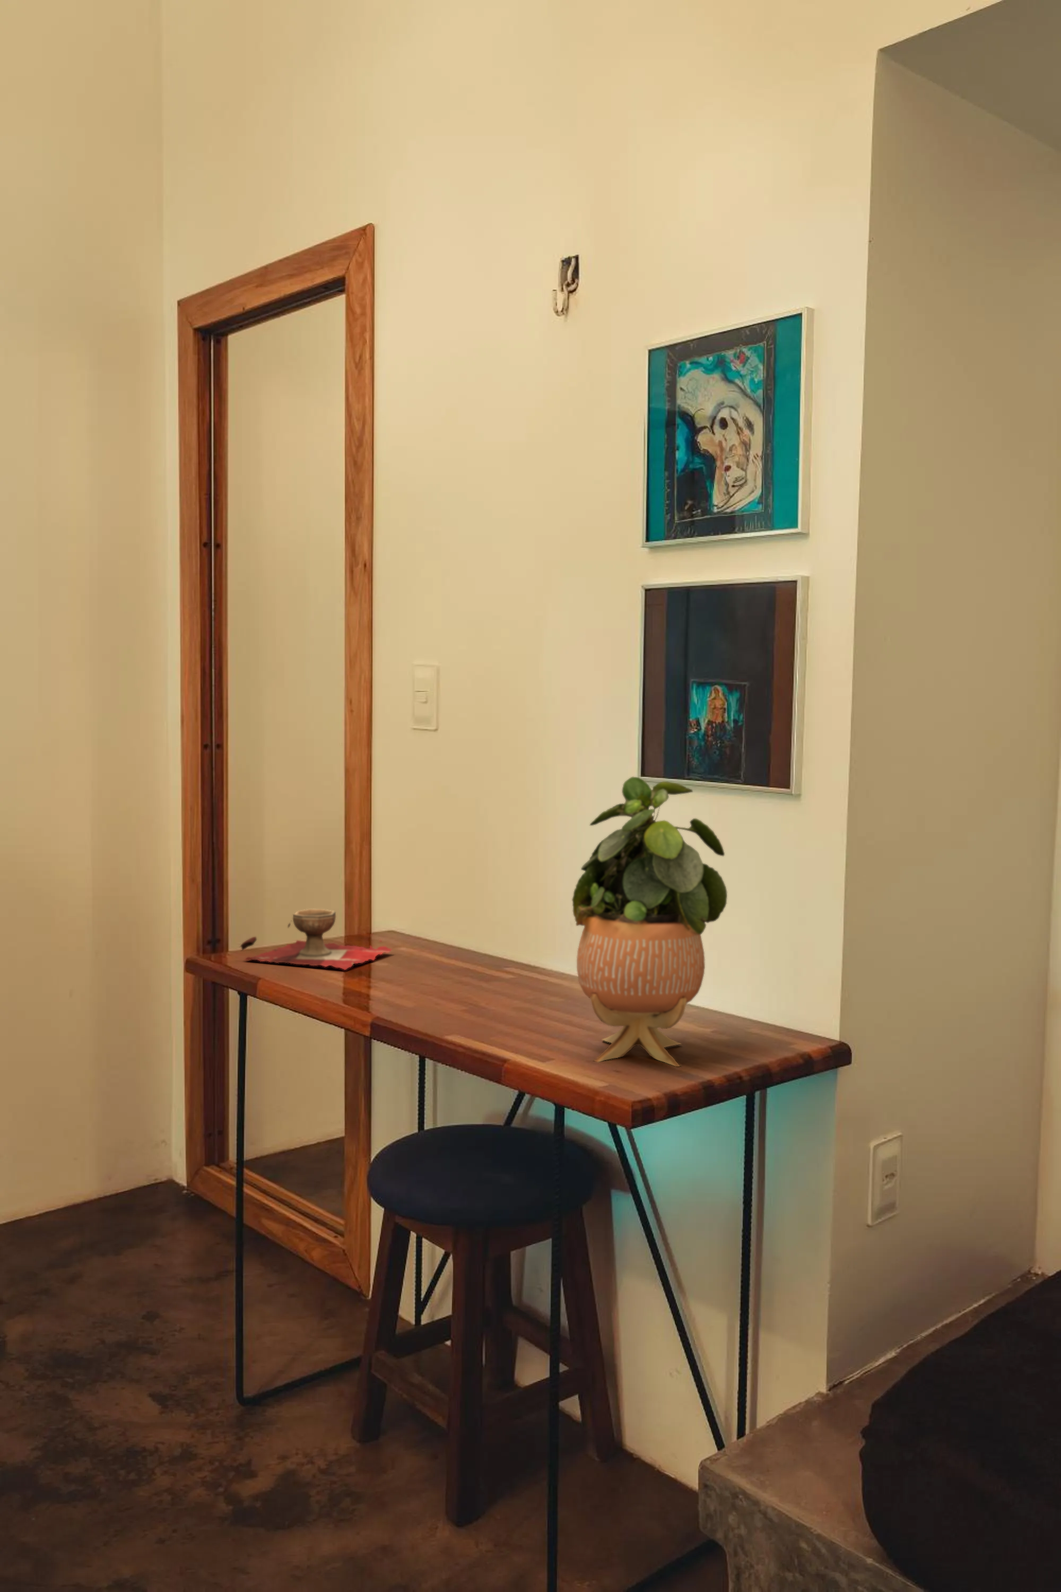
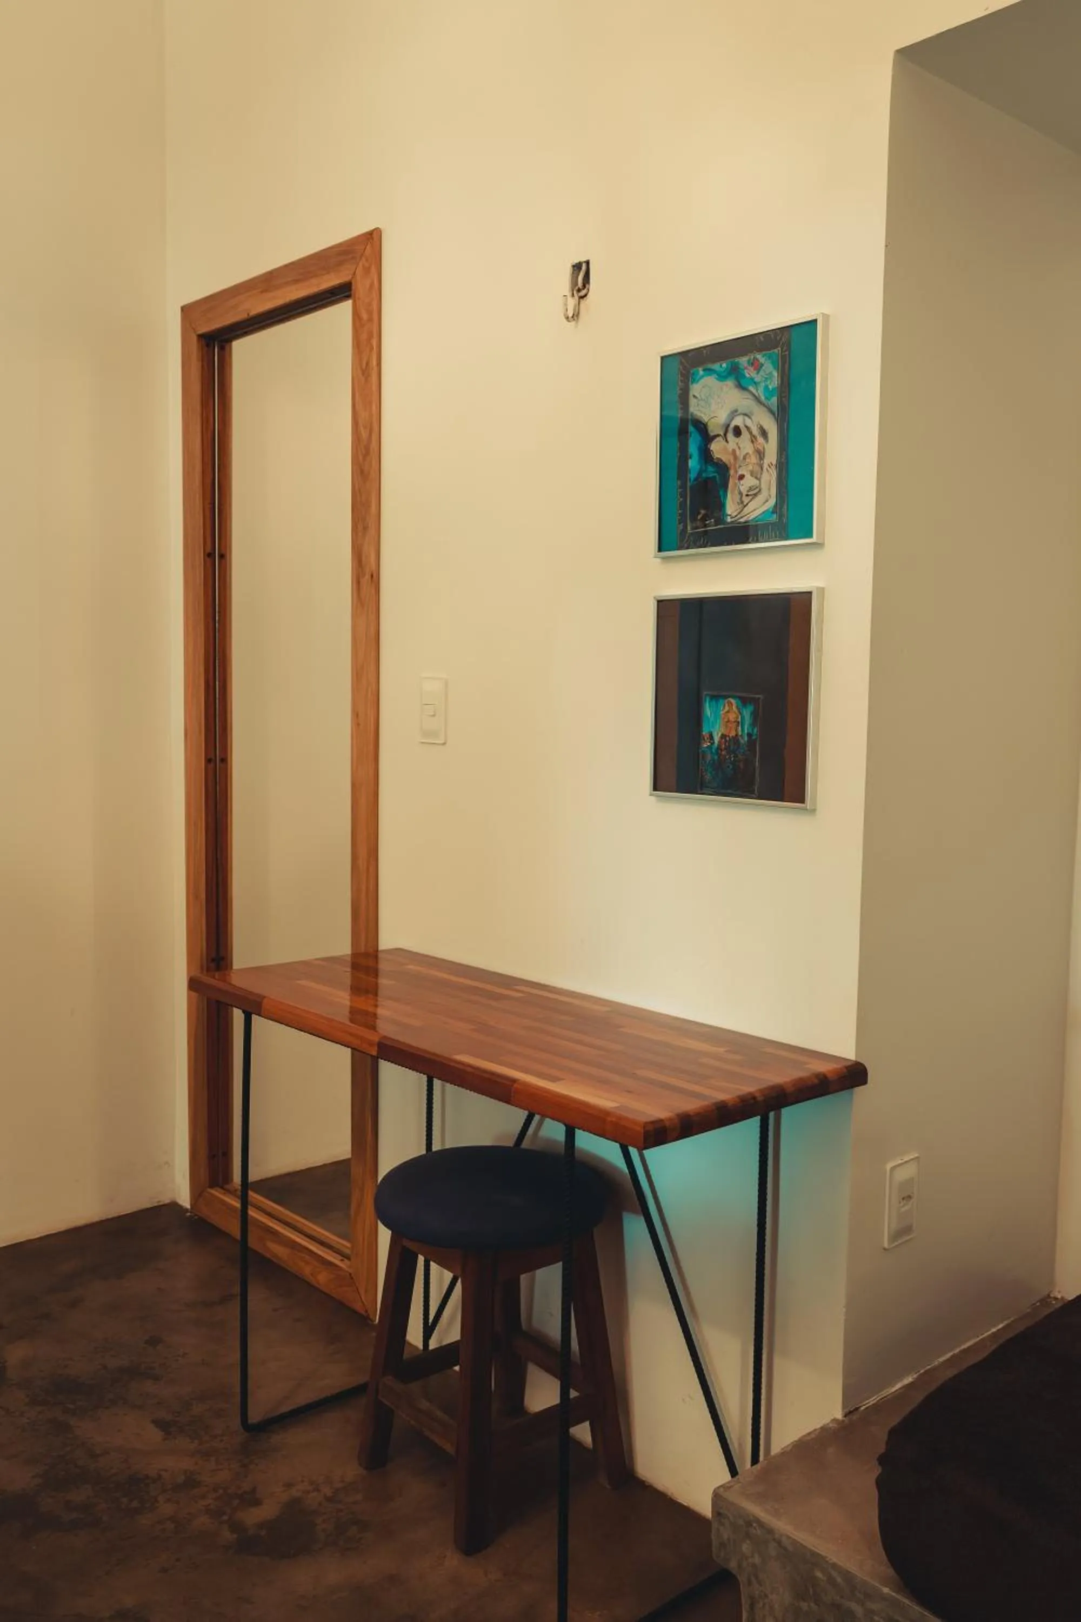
- decorative bowl (319, 935)
- potted plant (650, 914)
